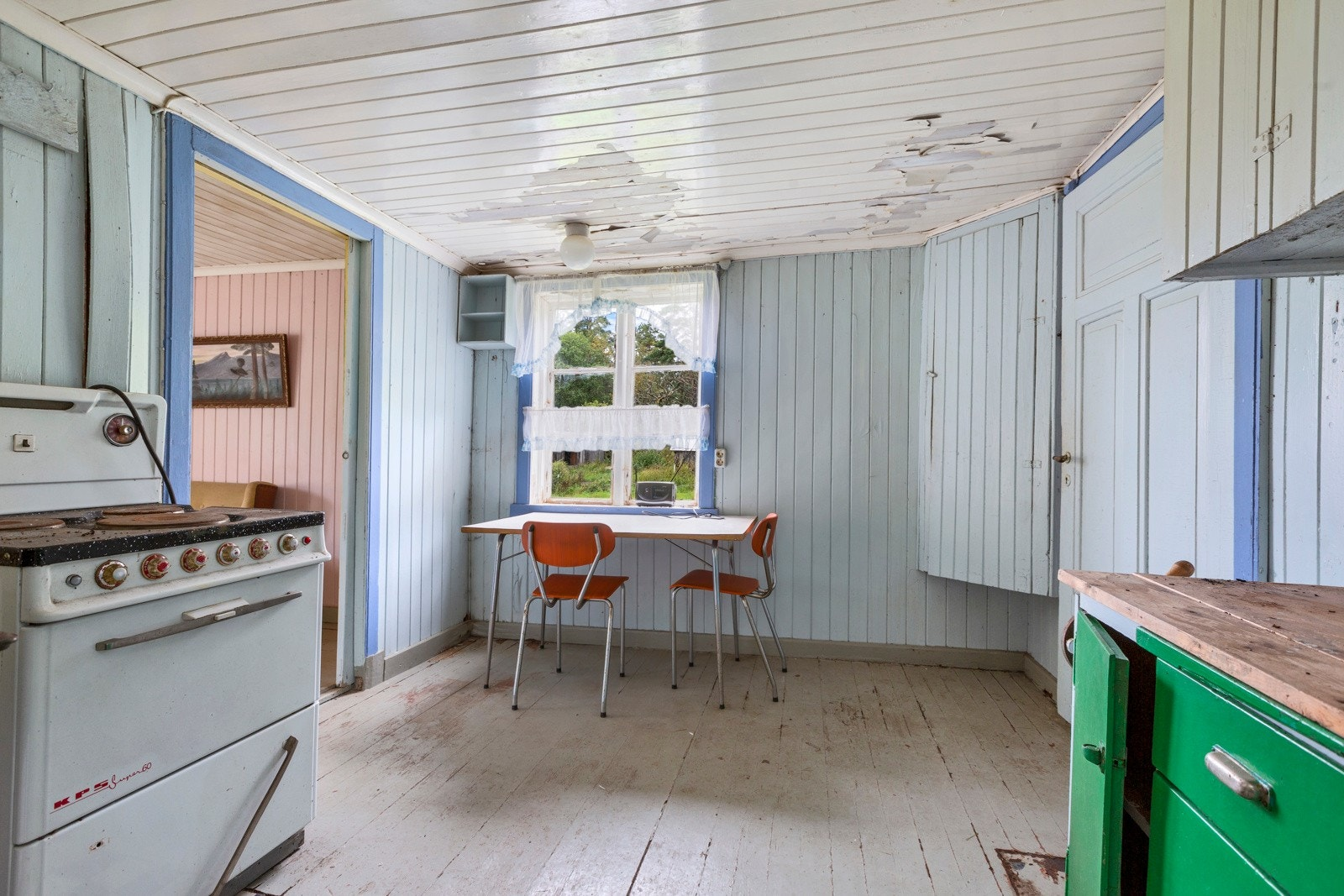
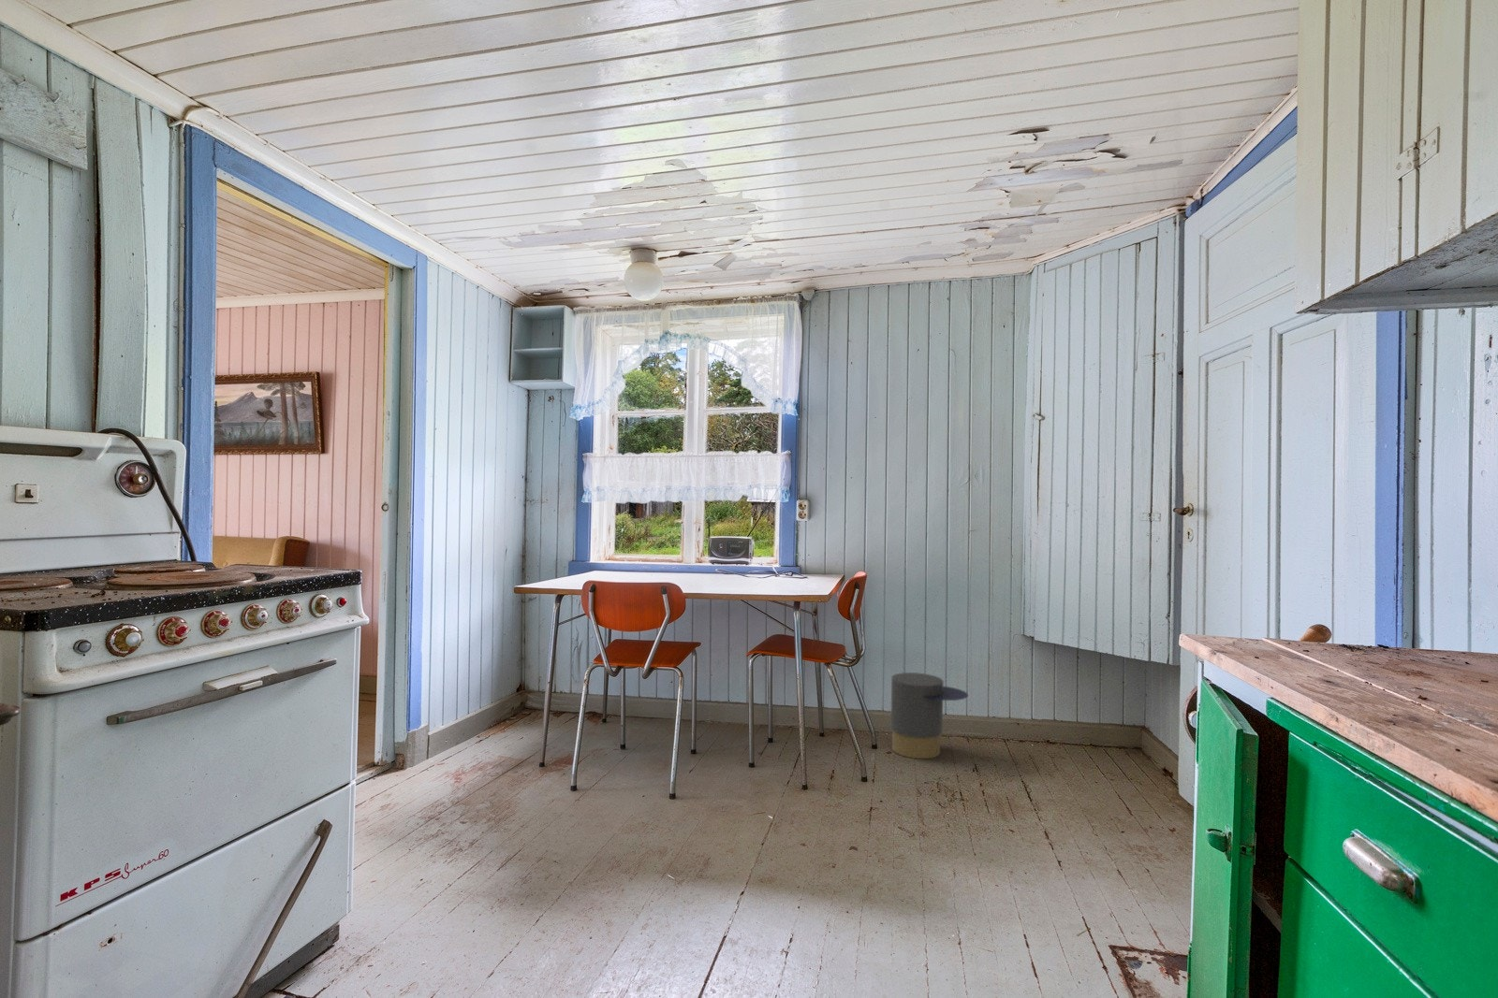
+ trash can (928, 716)
